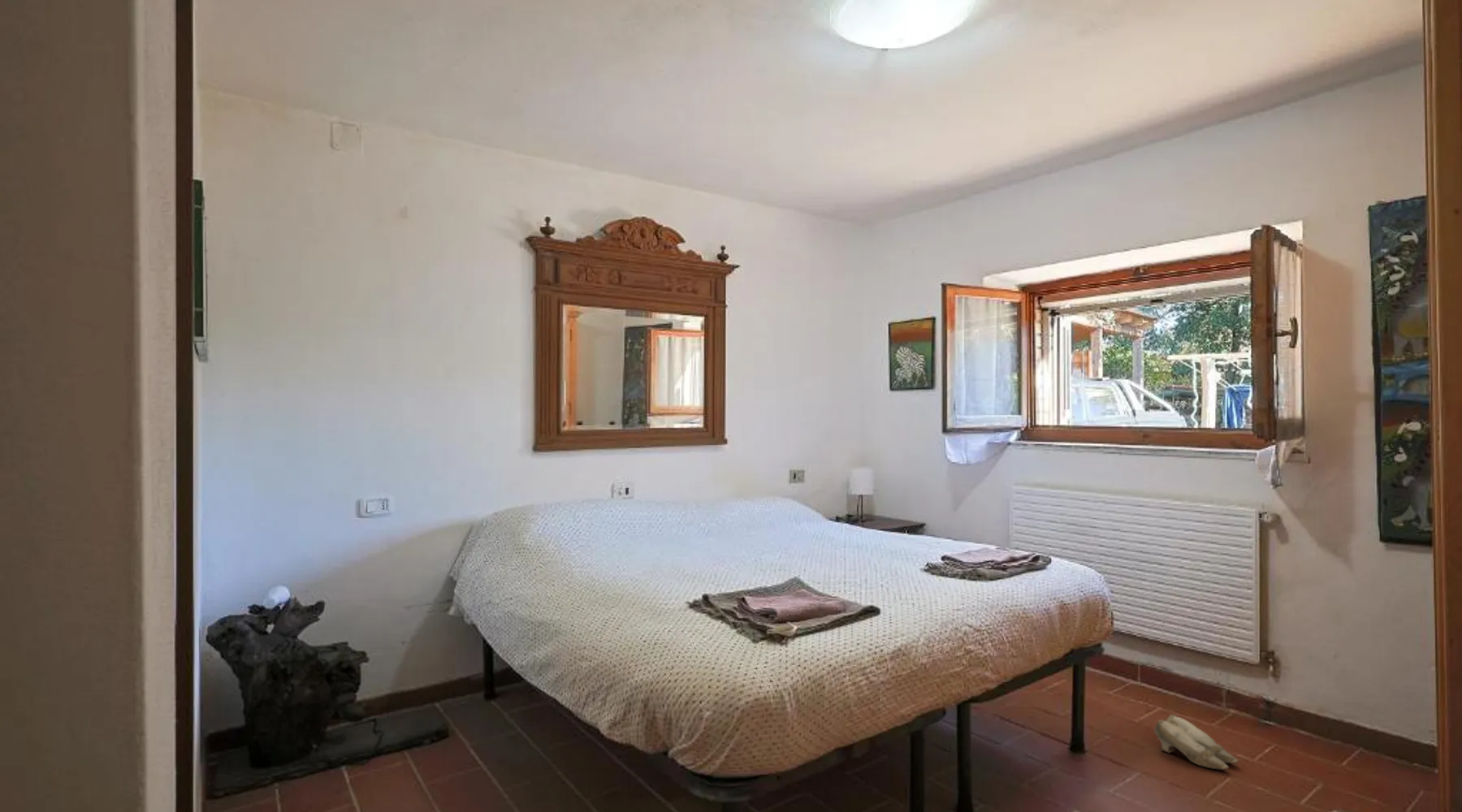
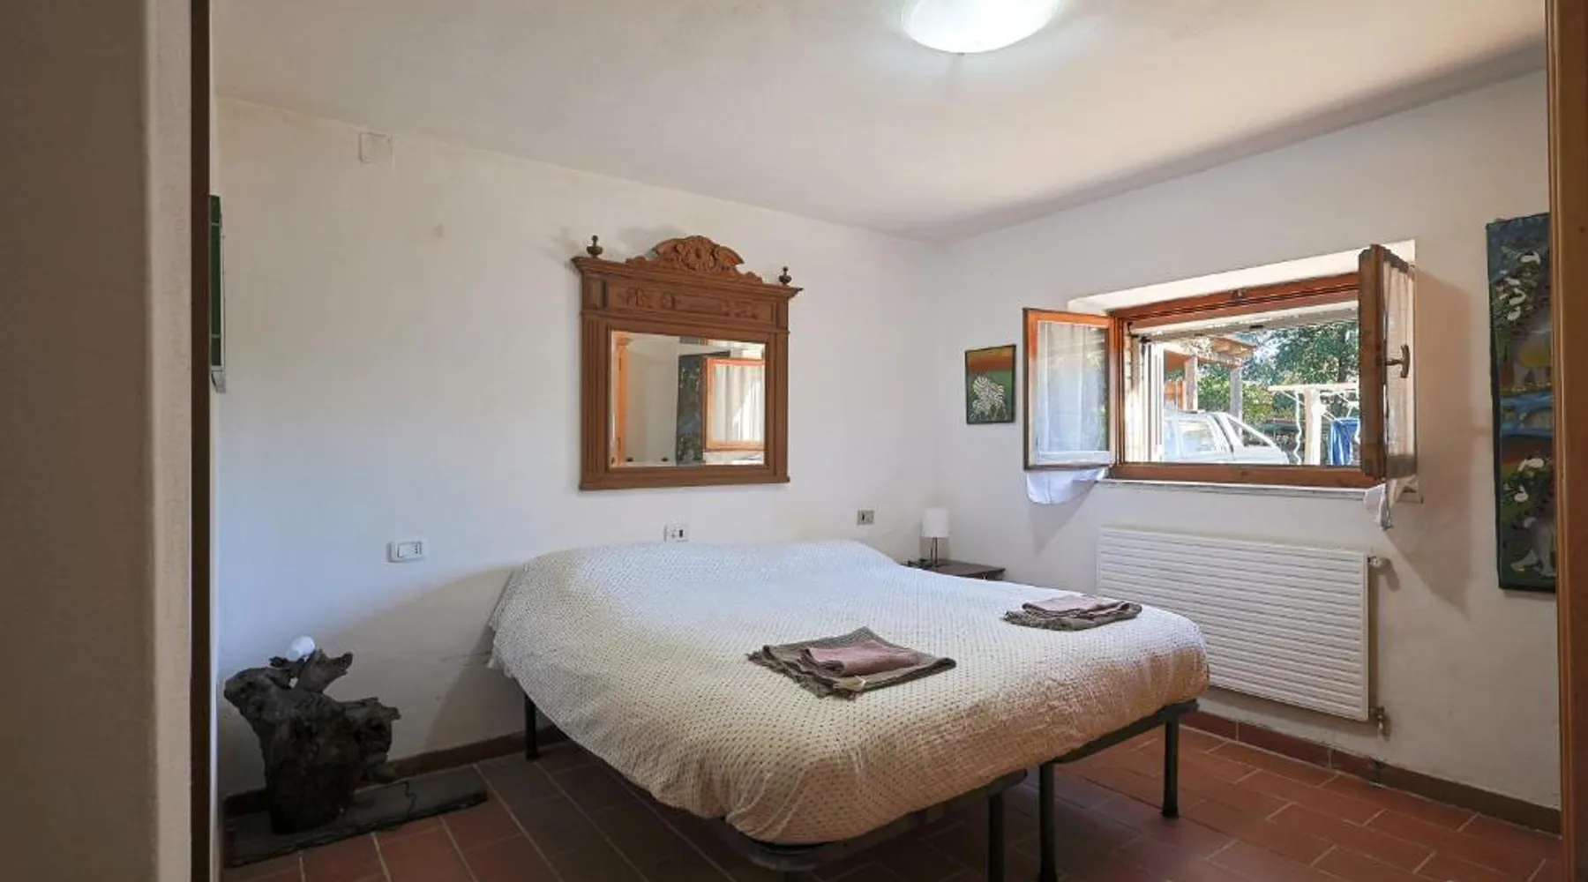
- slippers (1195, 741)
